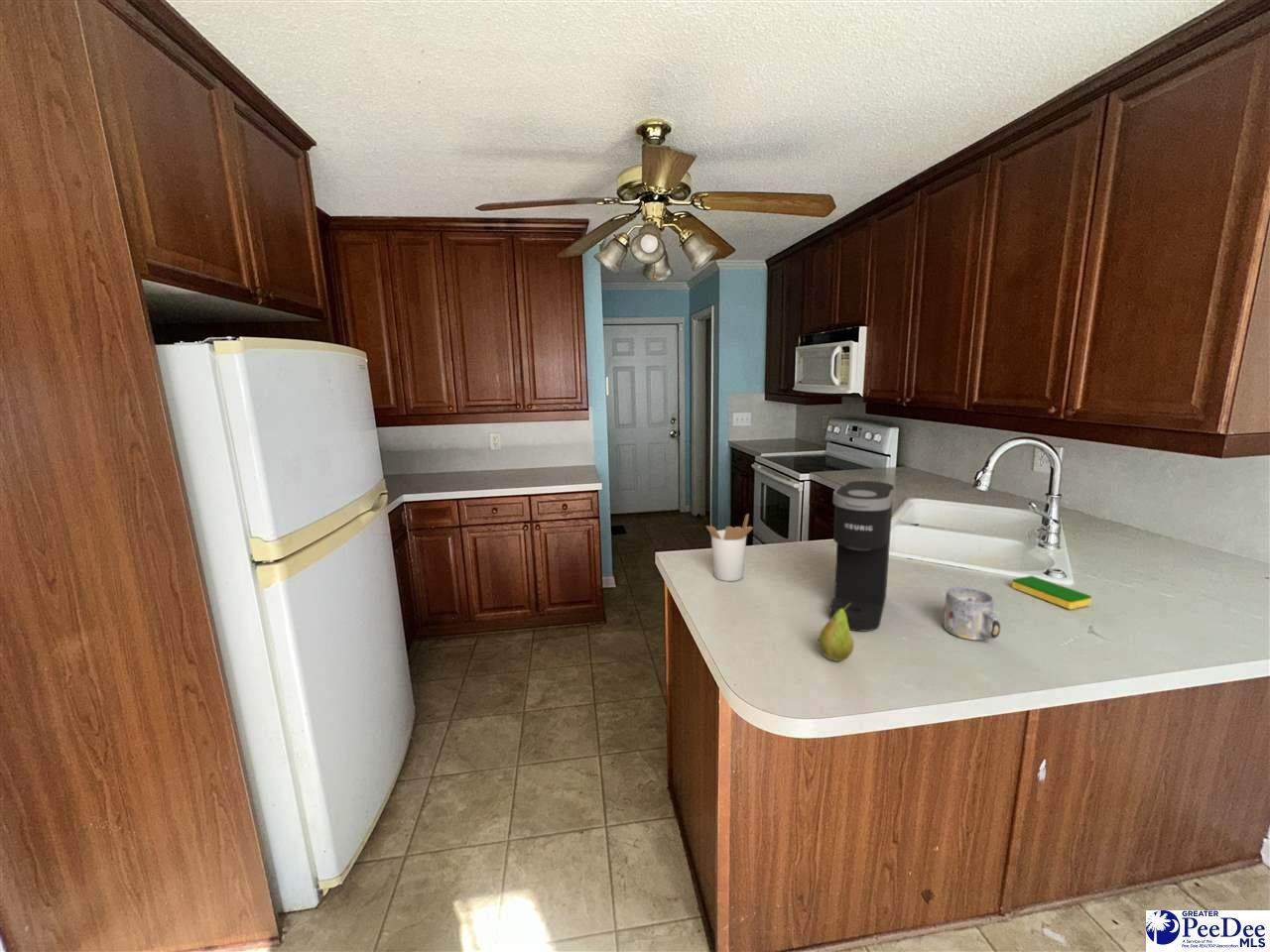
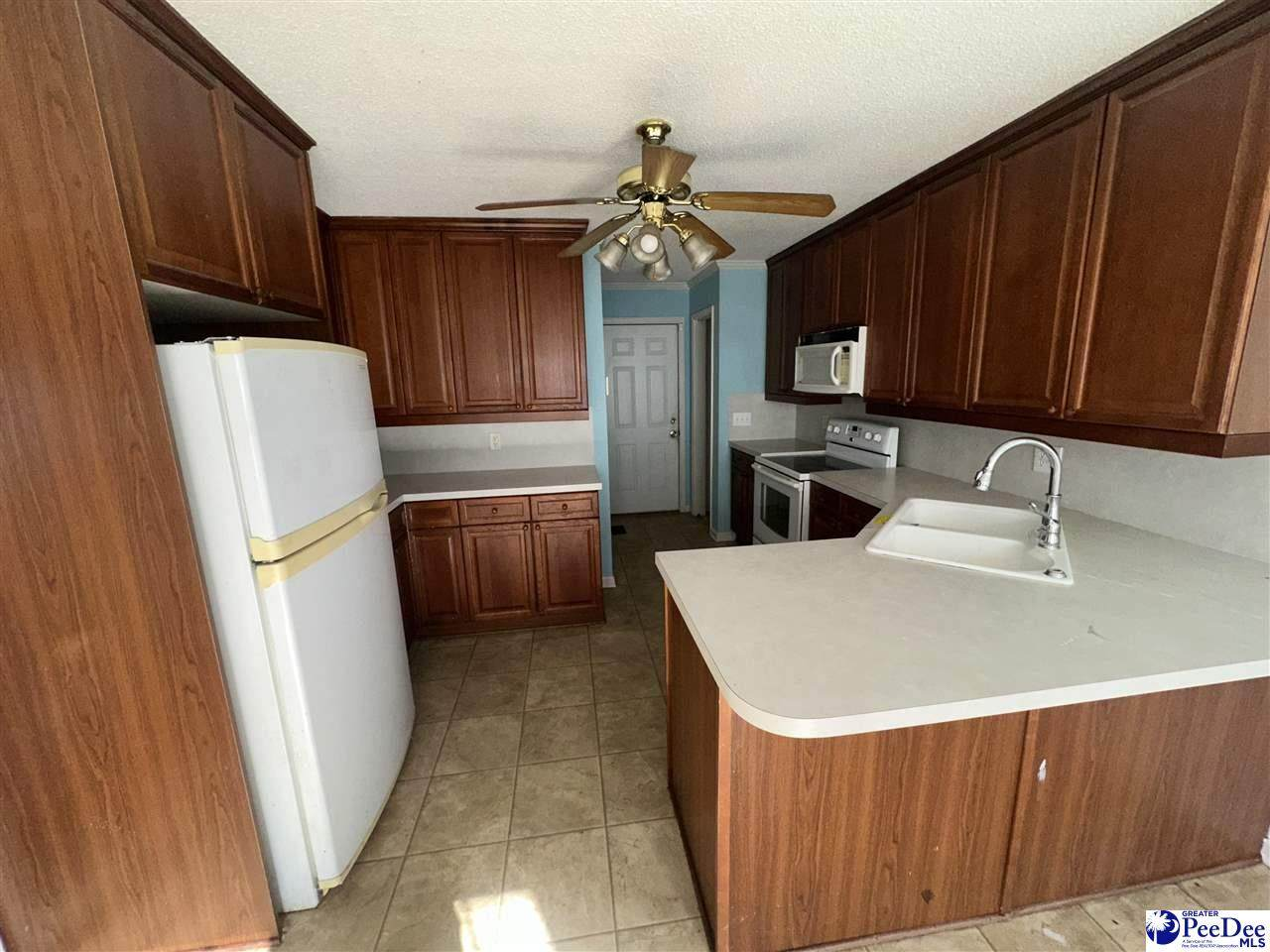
- dish sponge (1050, 591)
- utensil holder (731, 548)
- mug (974, 616)
- fruit (835, 630)
- coffee maker (862, 548)
